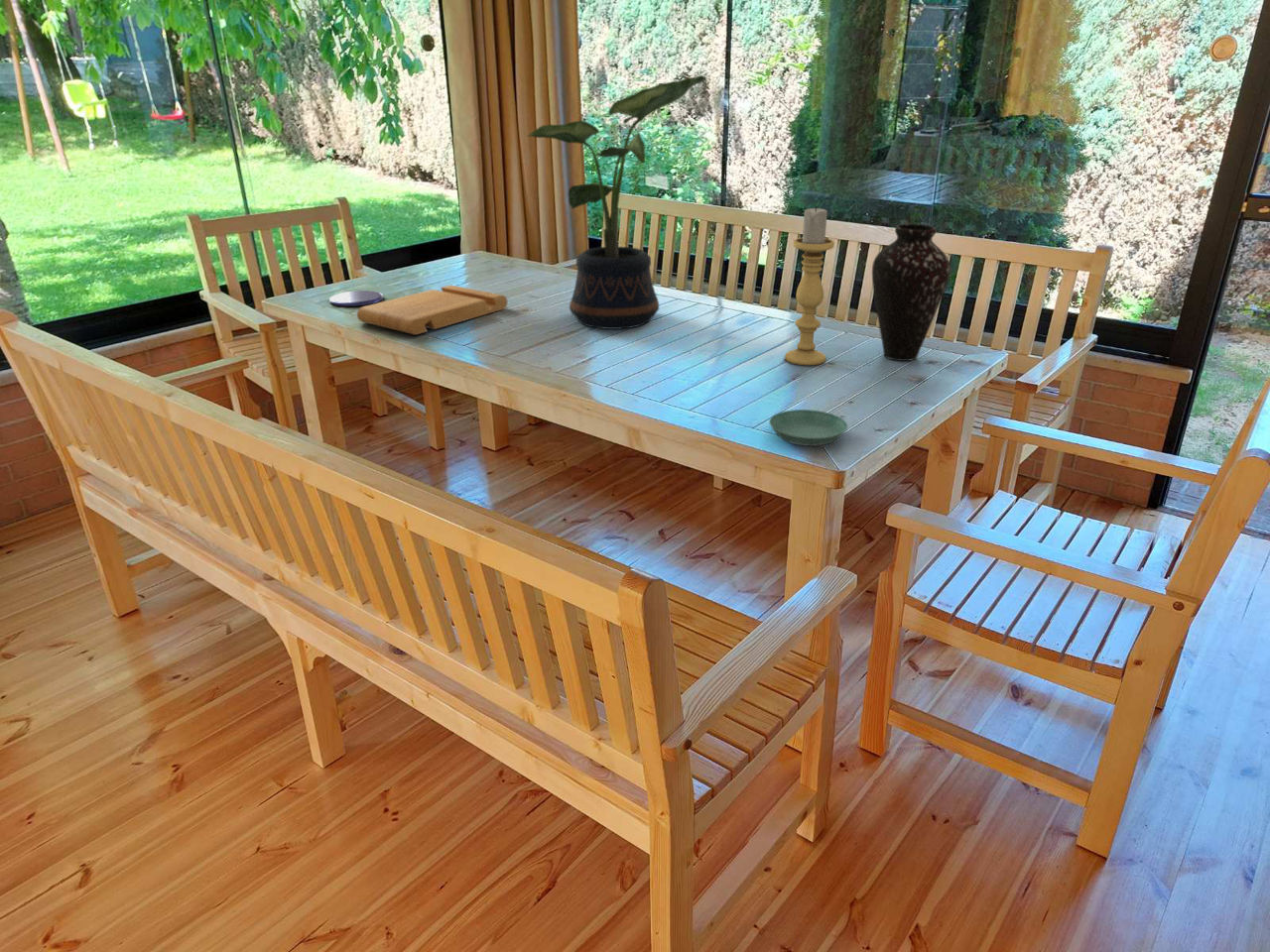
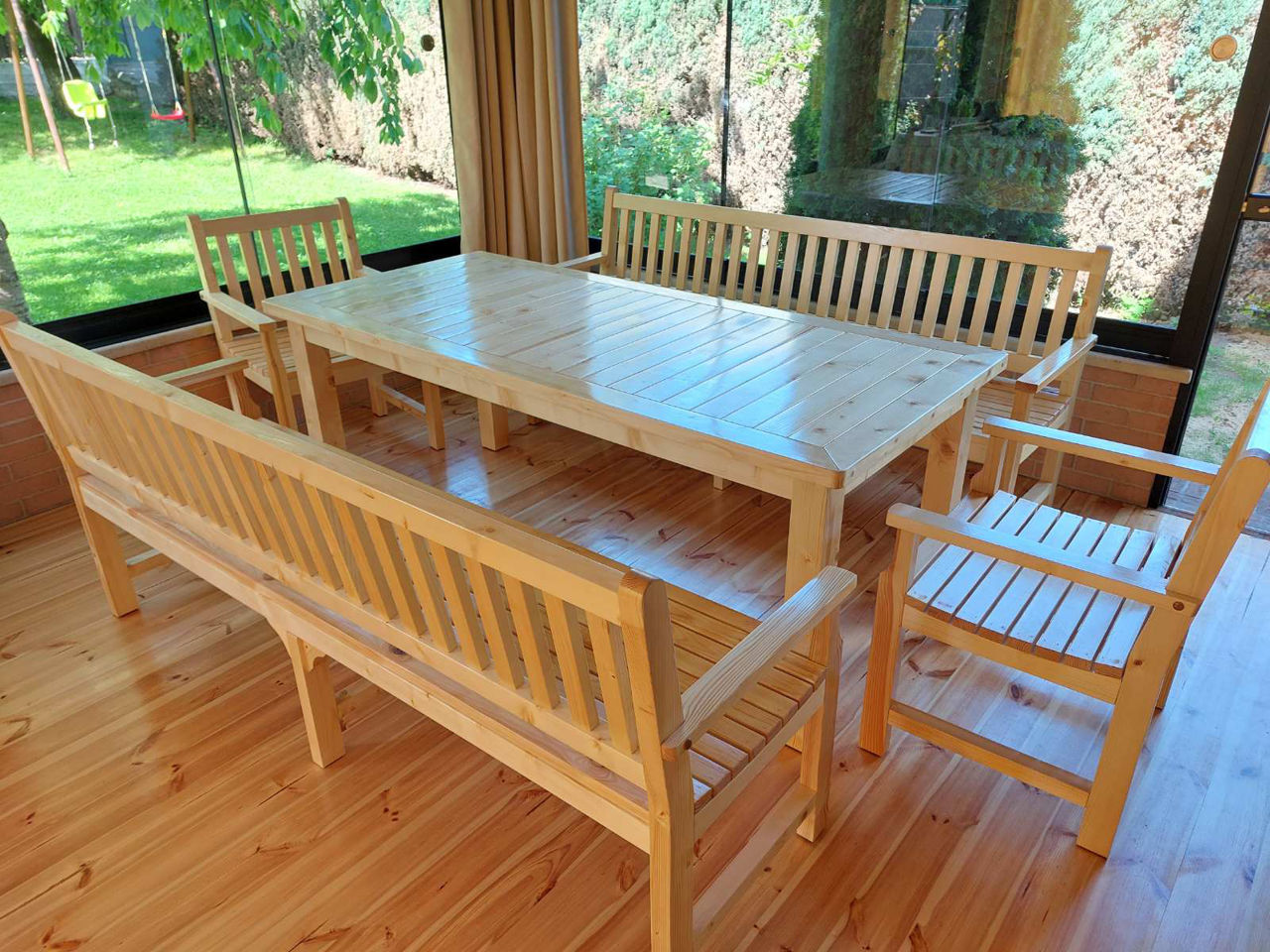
- saucer (356, 298)
- vase (908, 294)
- cutting board (434, 307)
- saucer (808, 428)
- potted plant (617, 207)
- candle holder (811, 285)
